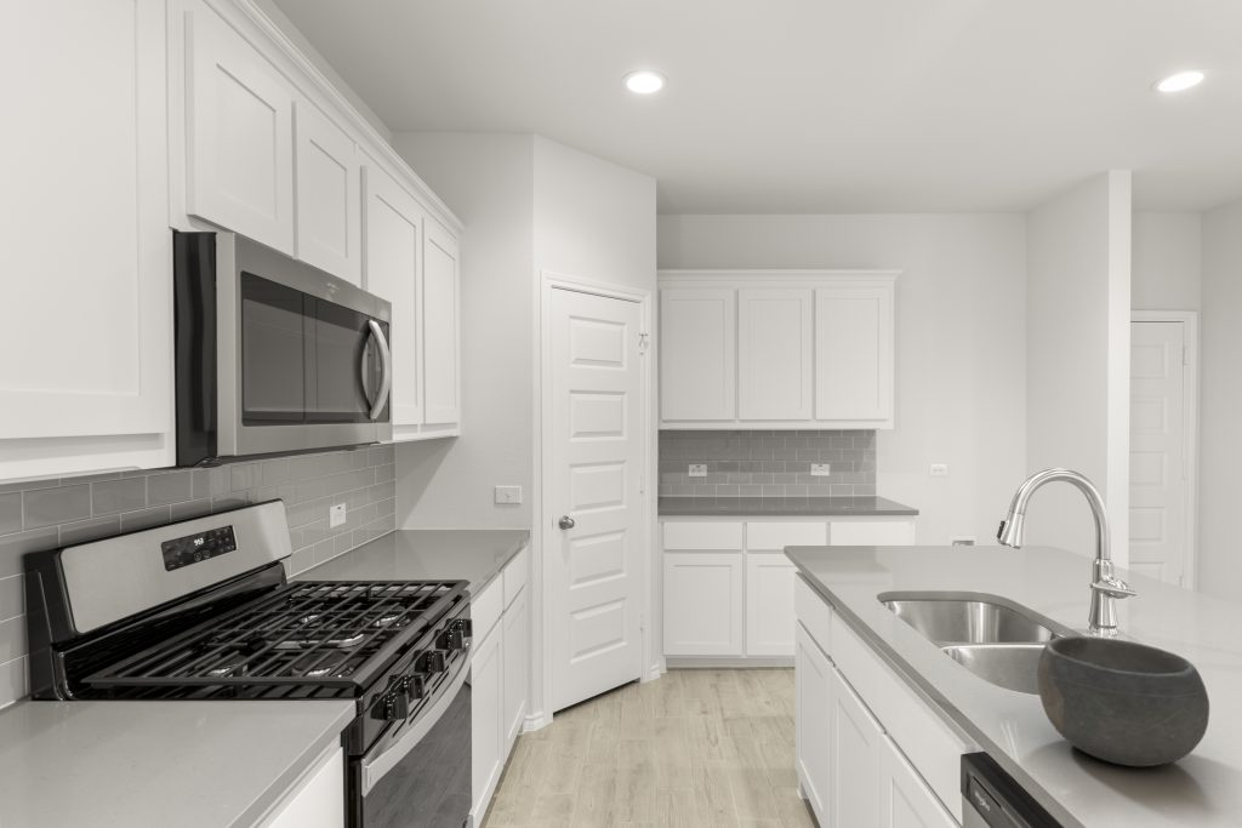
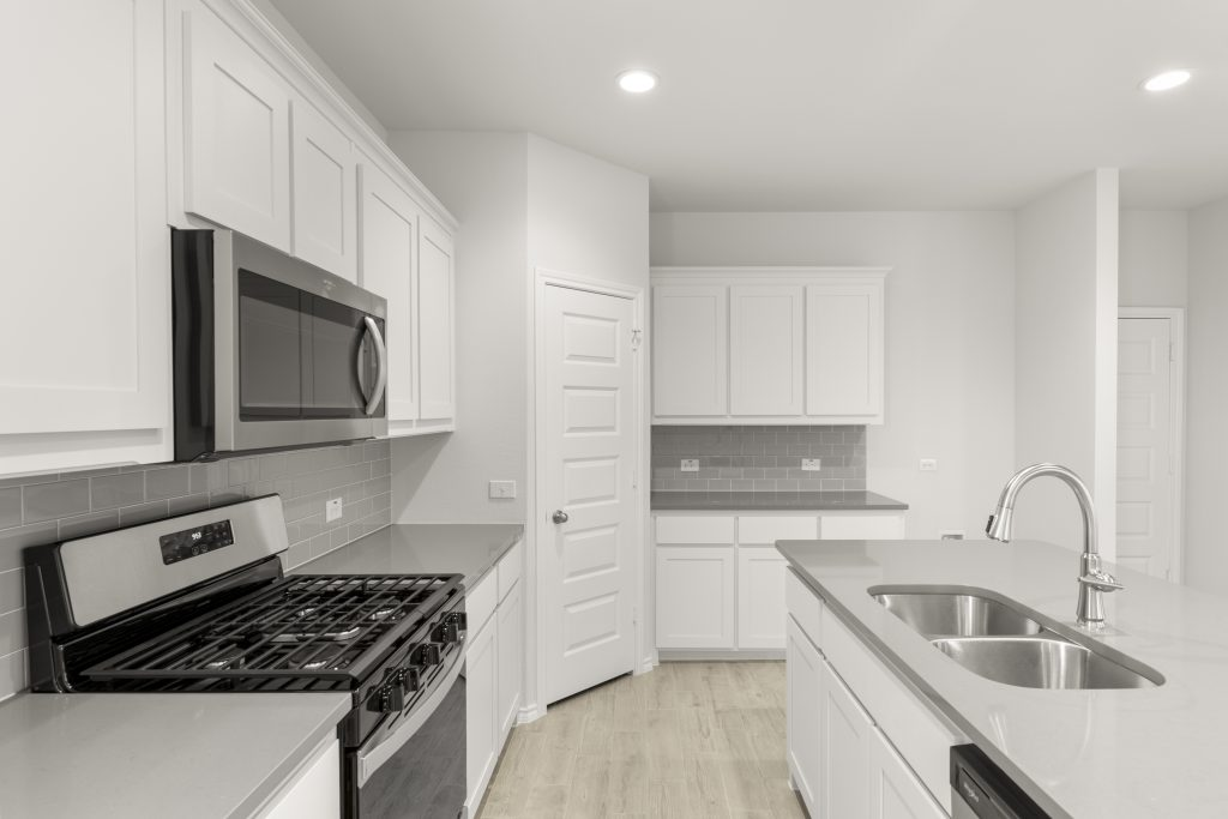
- bowl (1118, 702)
